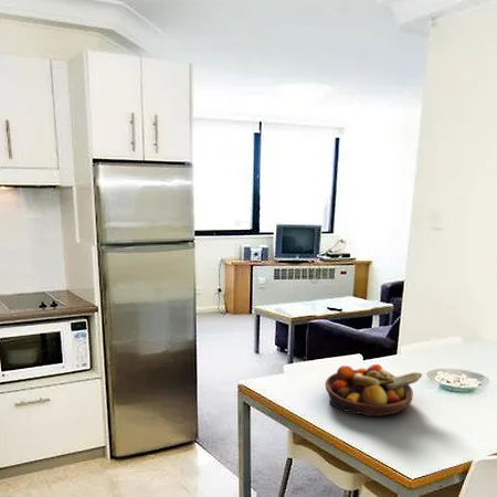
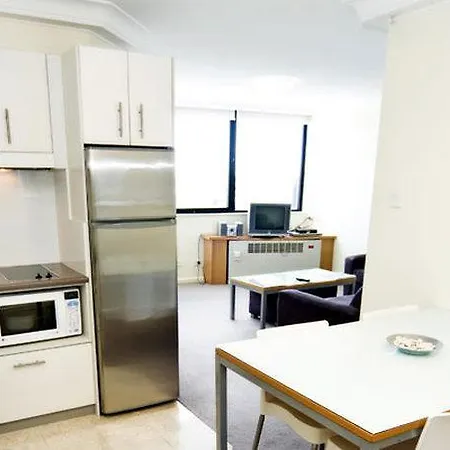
- fruit bowl (369, 382)
